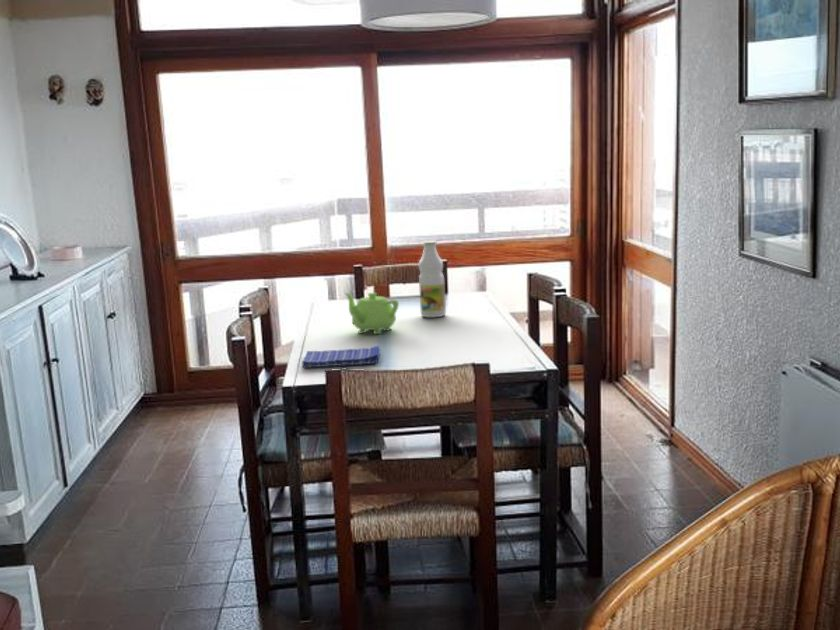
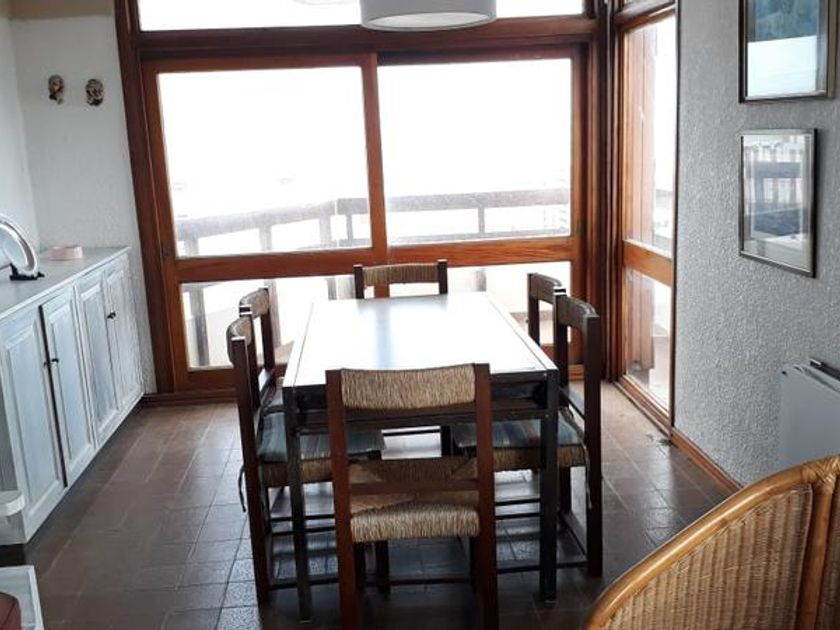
- dish towel (342, 355)
- bottle (431, 278)
- teapot (368, 313)
